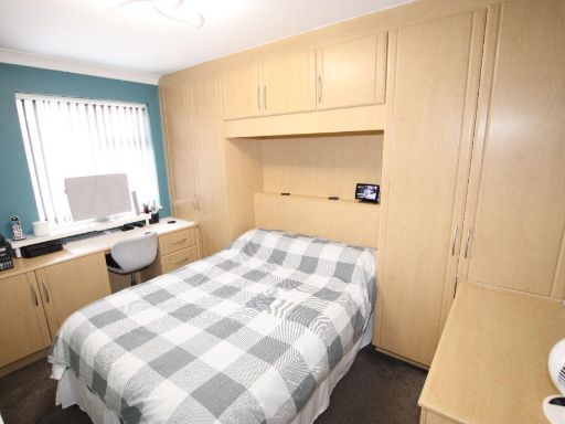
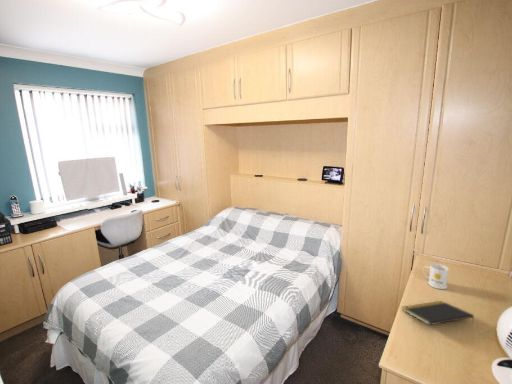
+ notepad (435, 312)
+ mug (435, 275)
